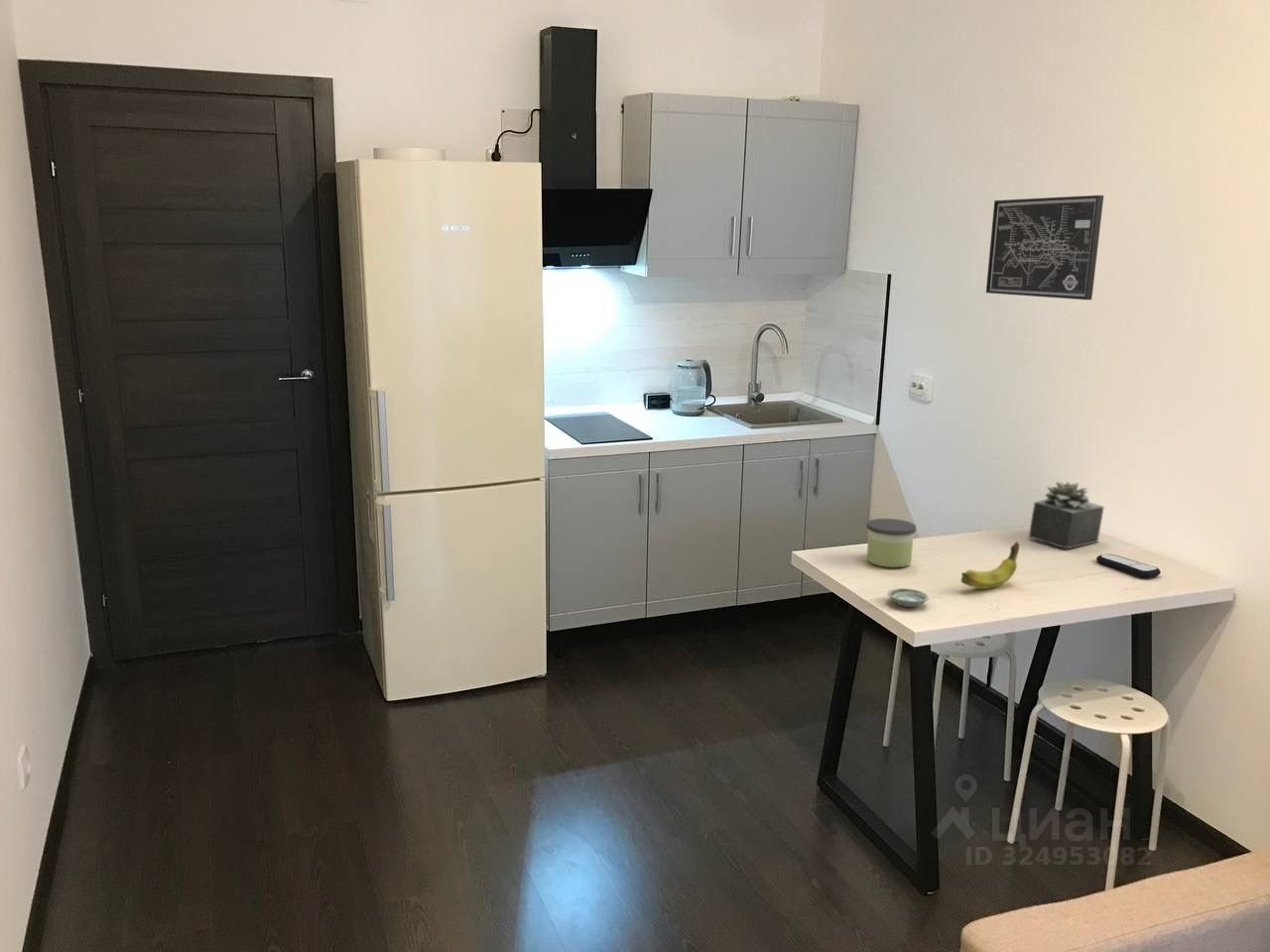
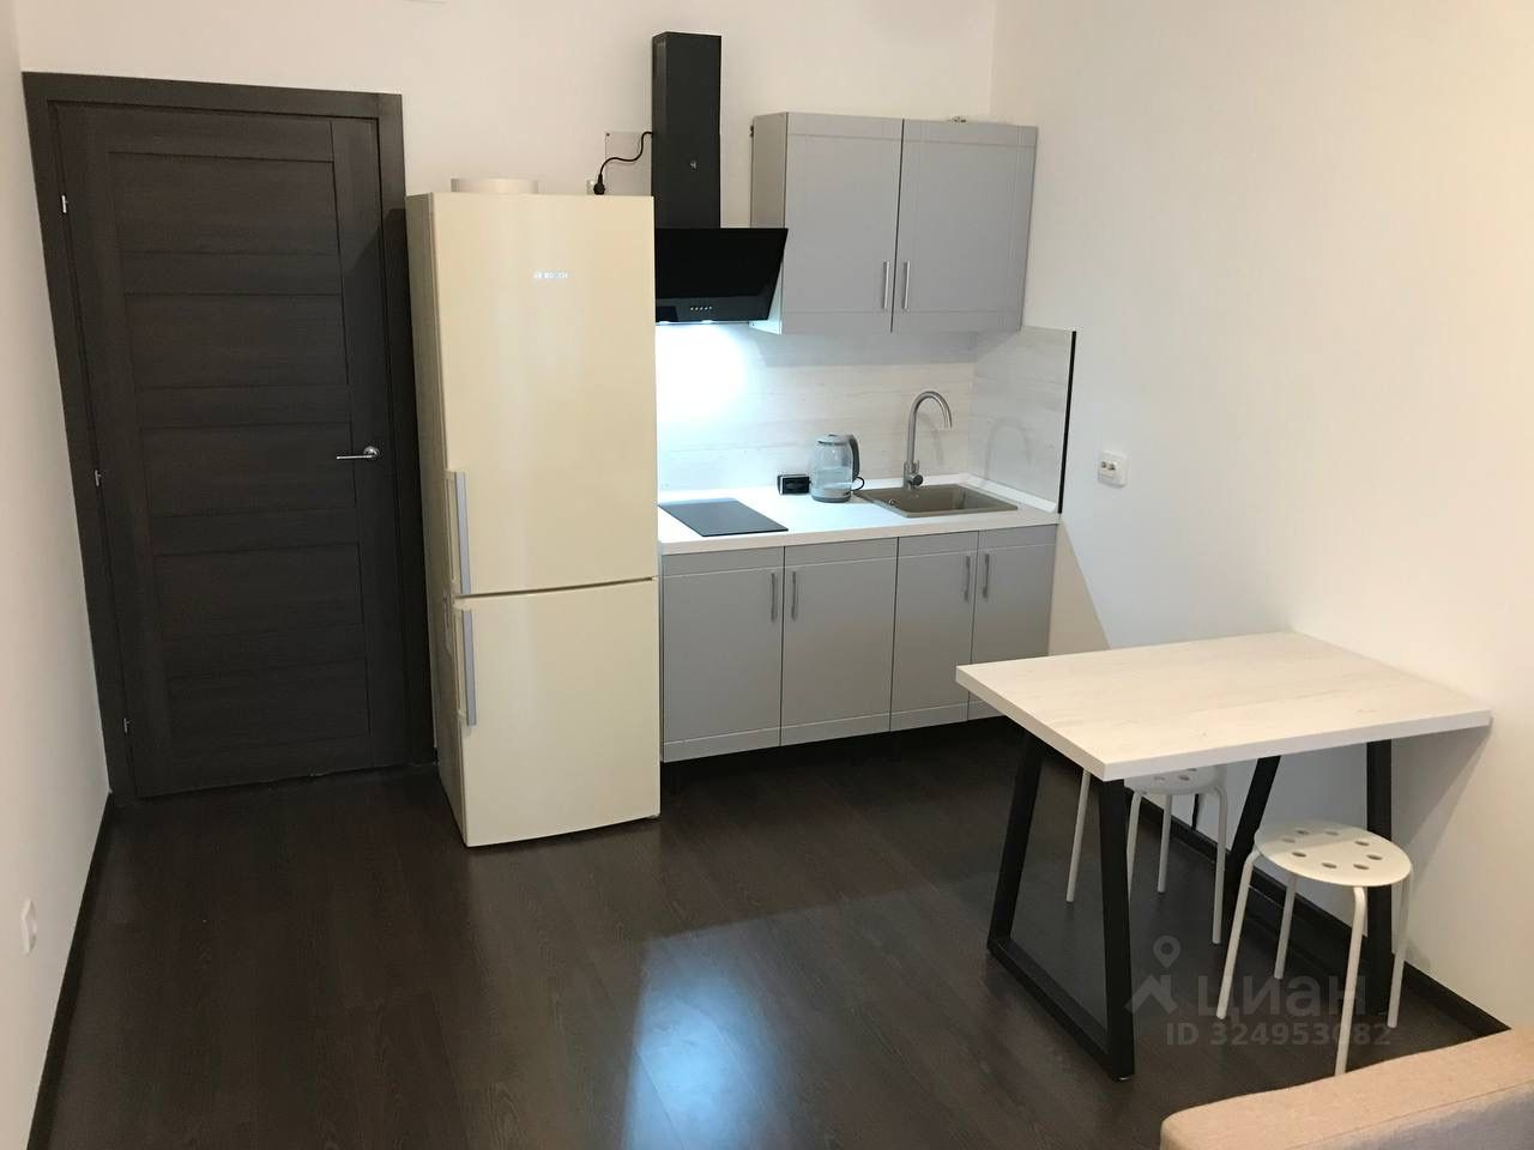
- fruit (993, 569)
- succulent plant (1066, 511)
- wall art (1040, 247)
- candle (890, 542)
- remote control (1126, 564)
- saucer (907, 598)
